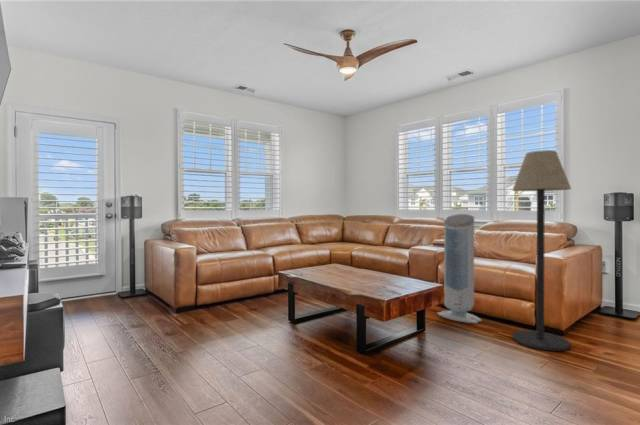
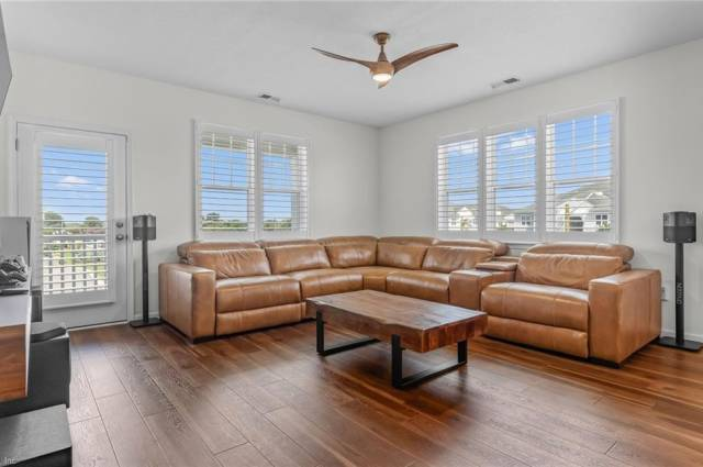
- floor lamp (540, 247)
- air purifier (459, 265)
